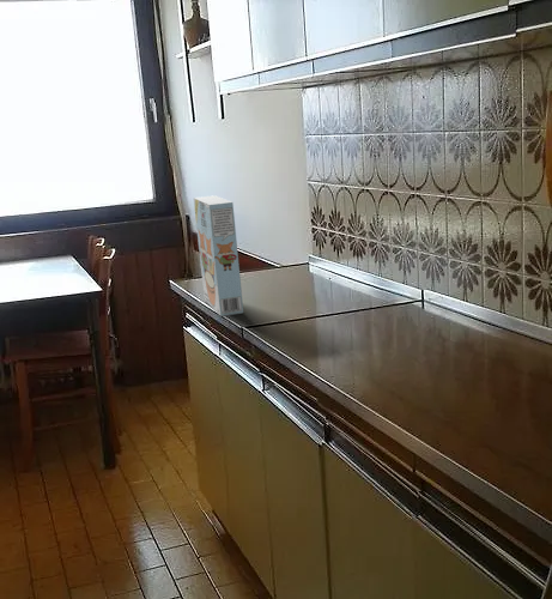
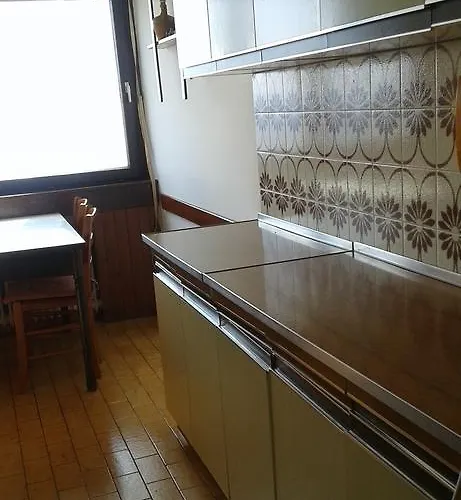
- cereal box (217, 253)
